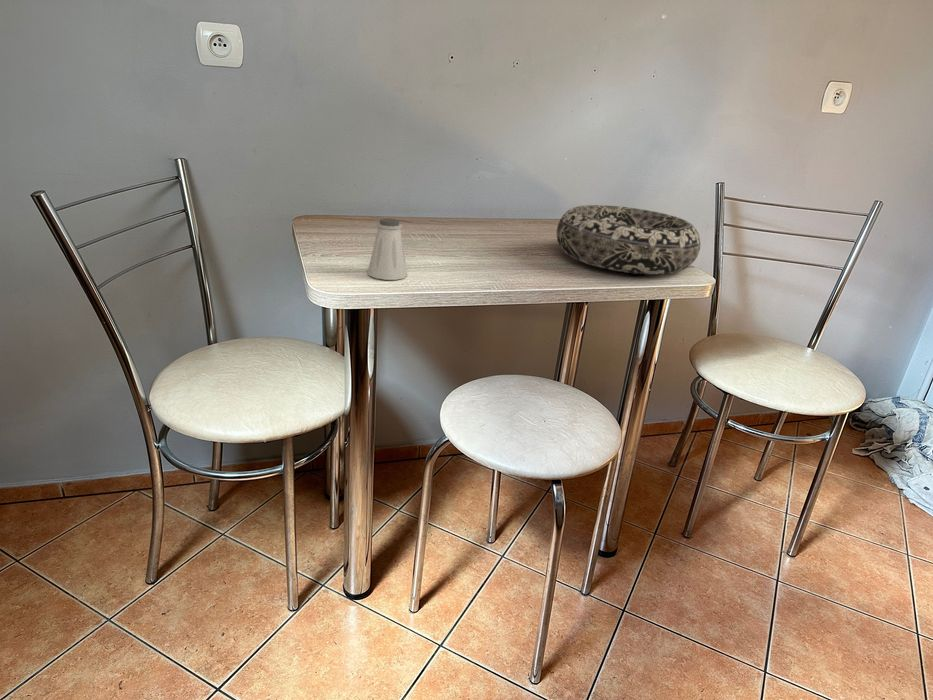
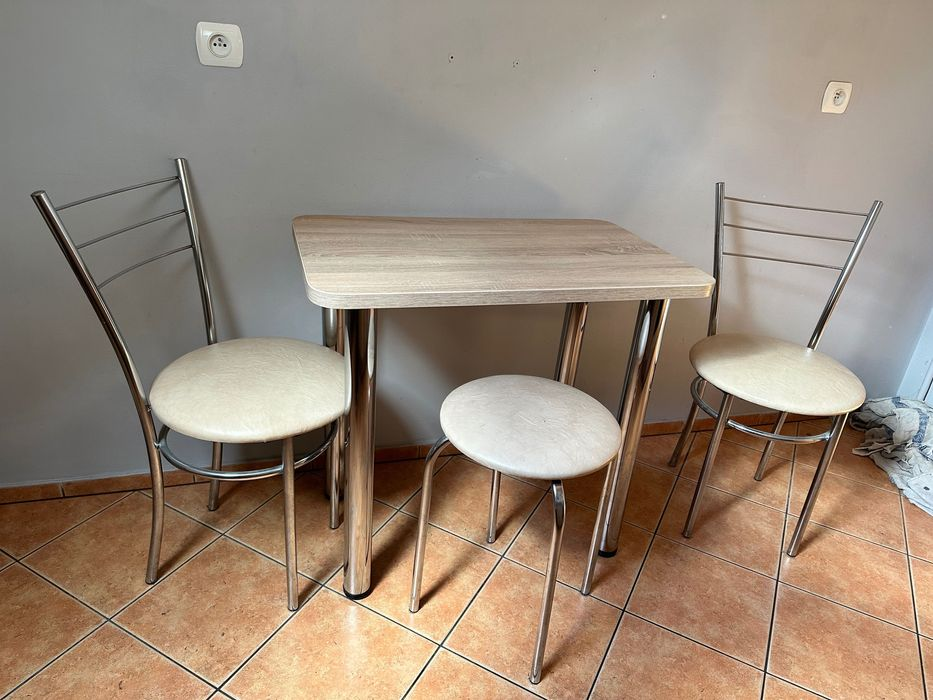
- saltshaker (388, 247)
- decorative bowl (626, 238)
